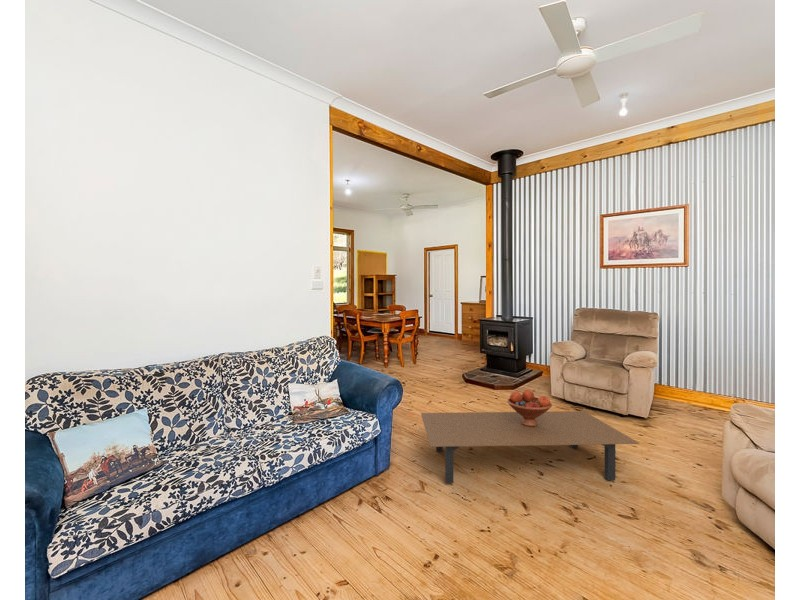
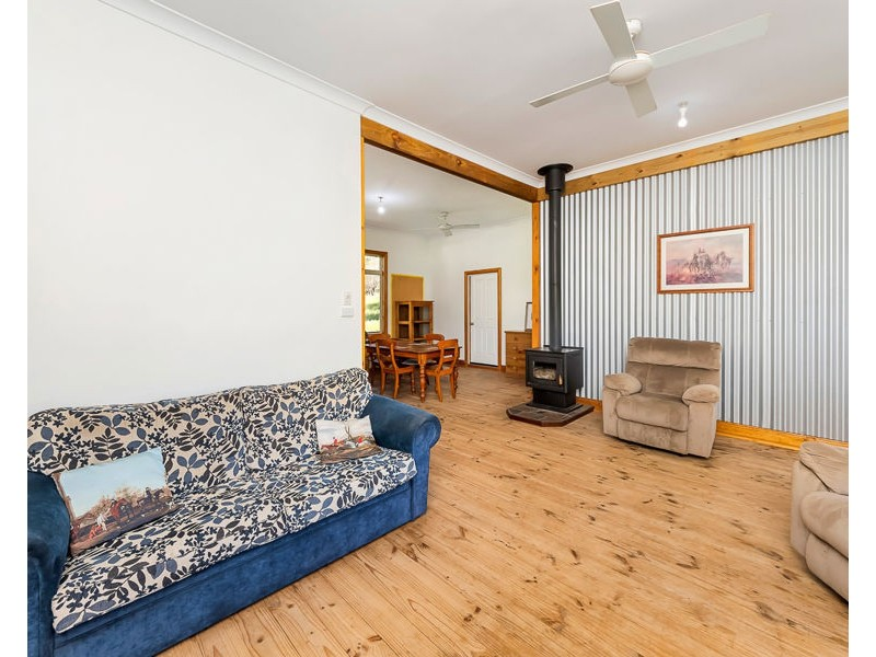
- fruit bowl (529, 408)
- coffee table (517, 444)
